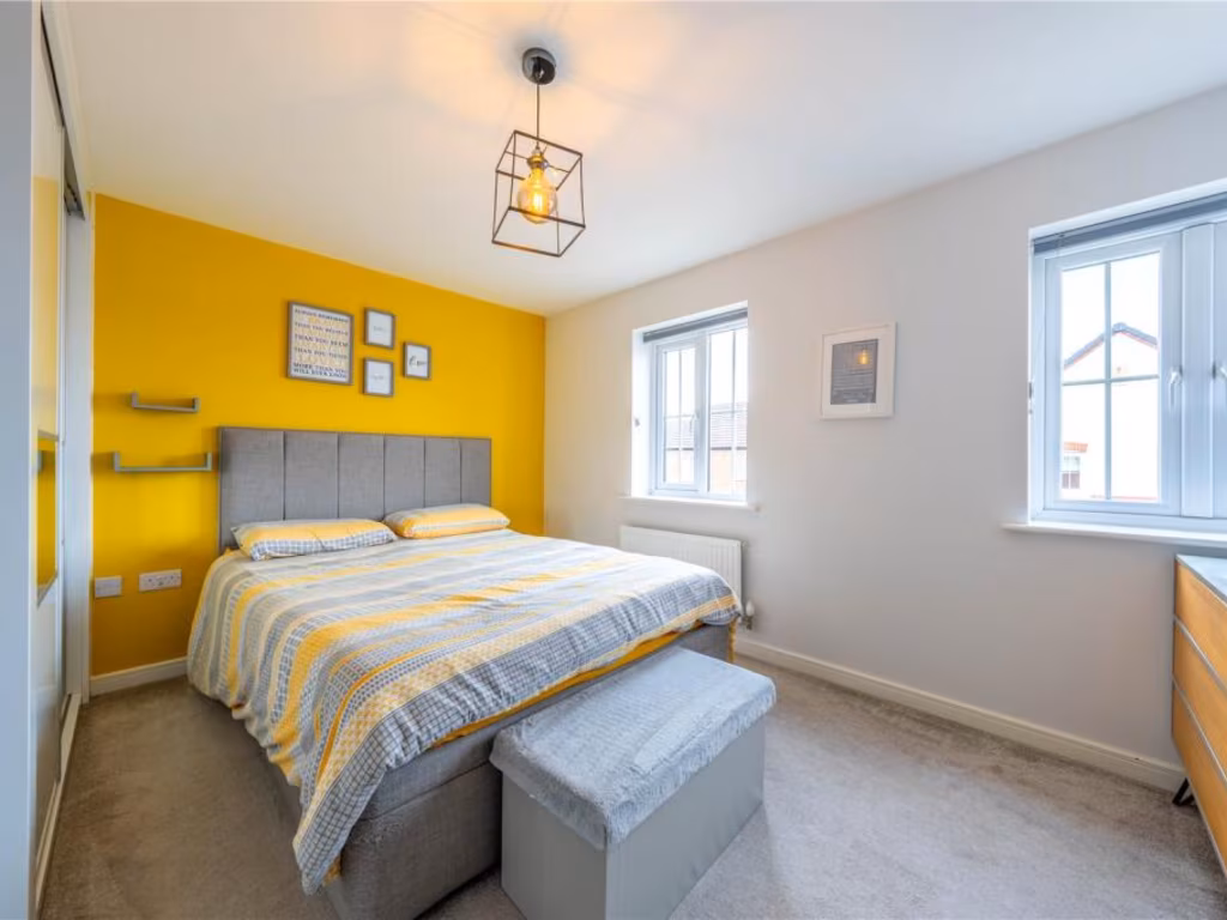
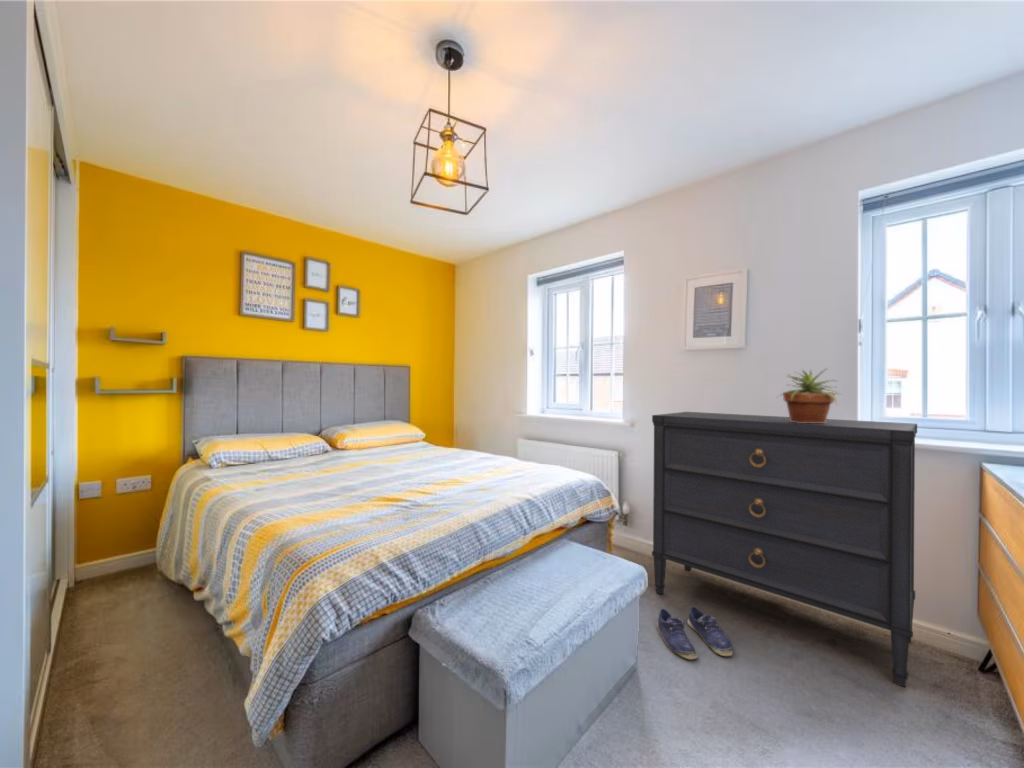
+ shoe (692, 628)
+ potted plant (806, 394)
+ dresser (770, 516)
